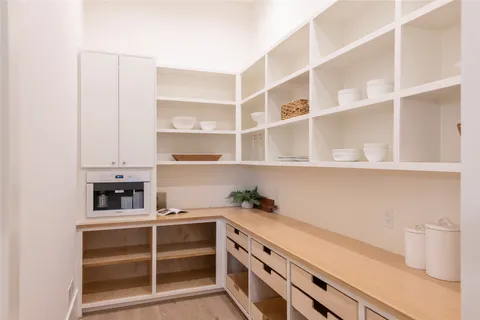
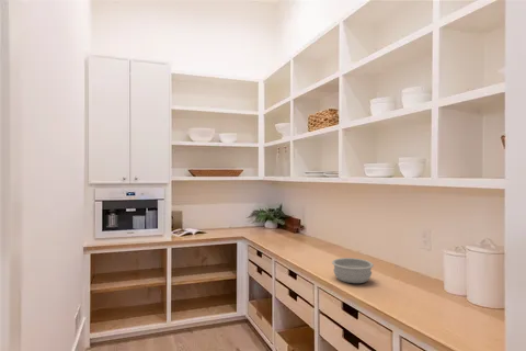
+ bowl (352, 271)
